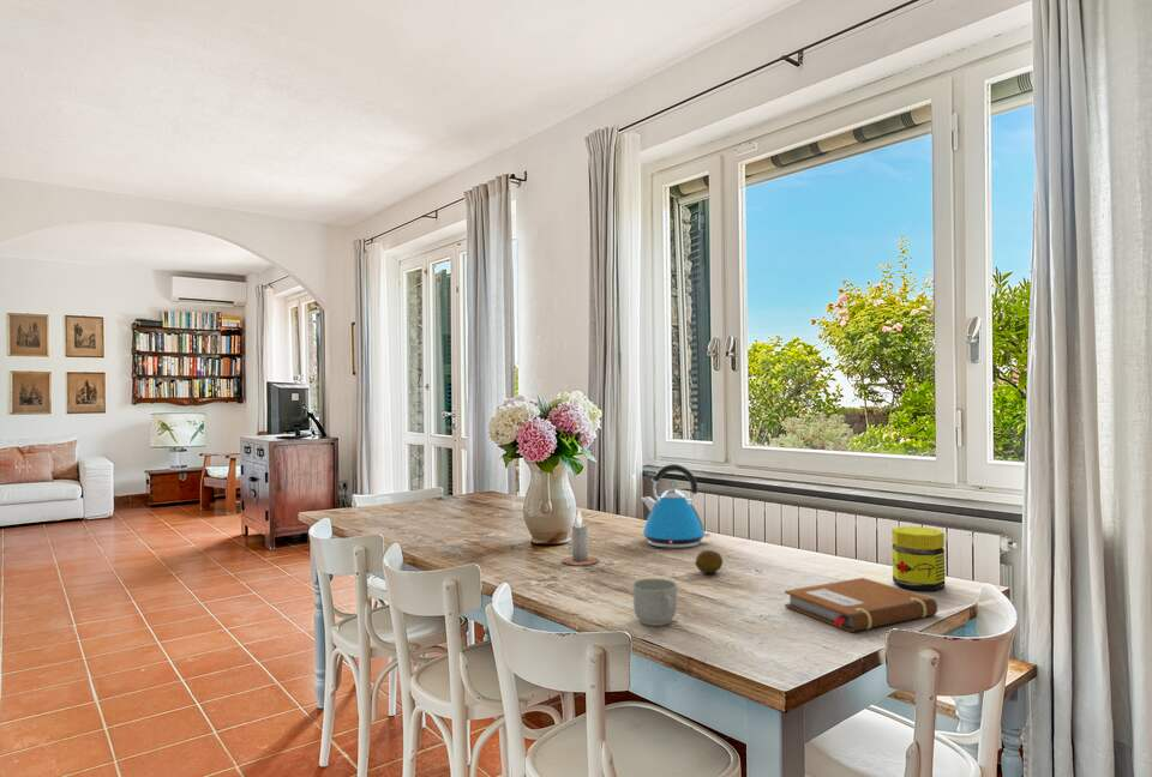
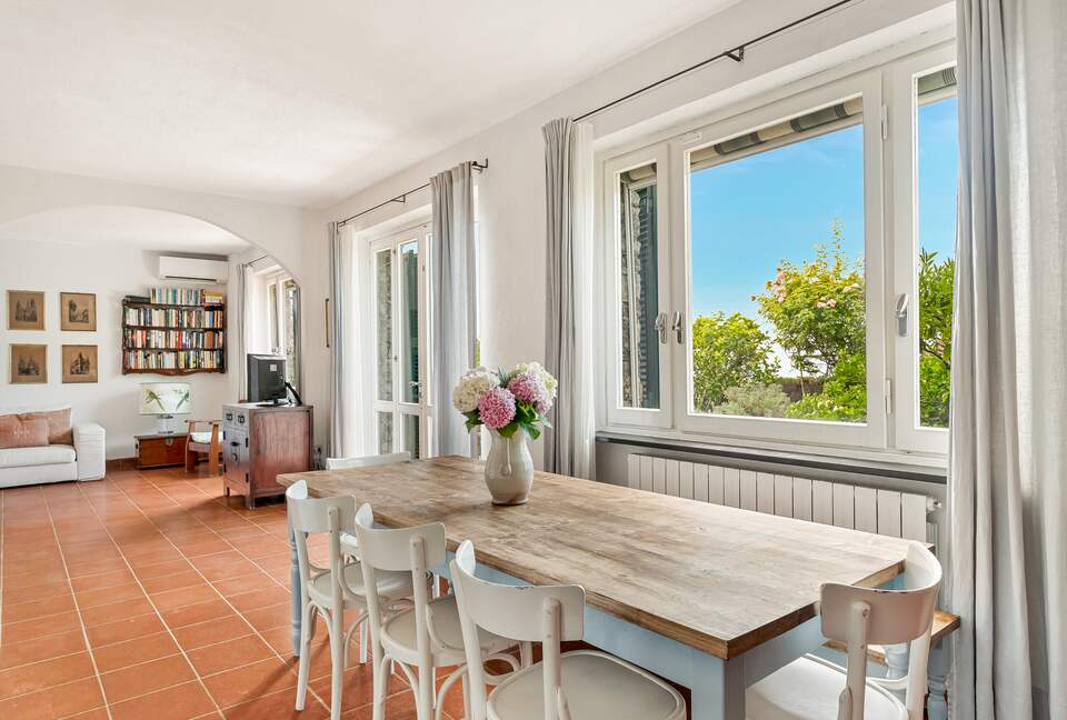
- kettle (674, 502)
- notebook (857, 603)
- jar (918, 558)
- fruit (708, 561)
- mug (658, 603)
- candle (580, 535)
